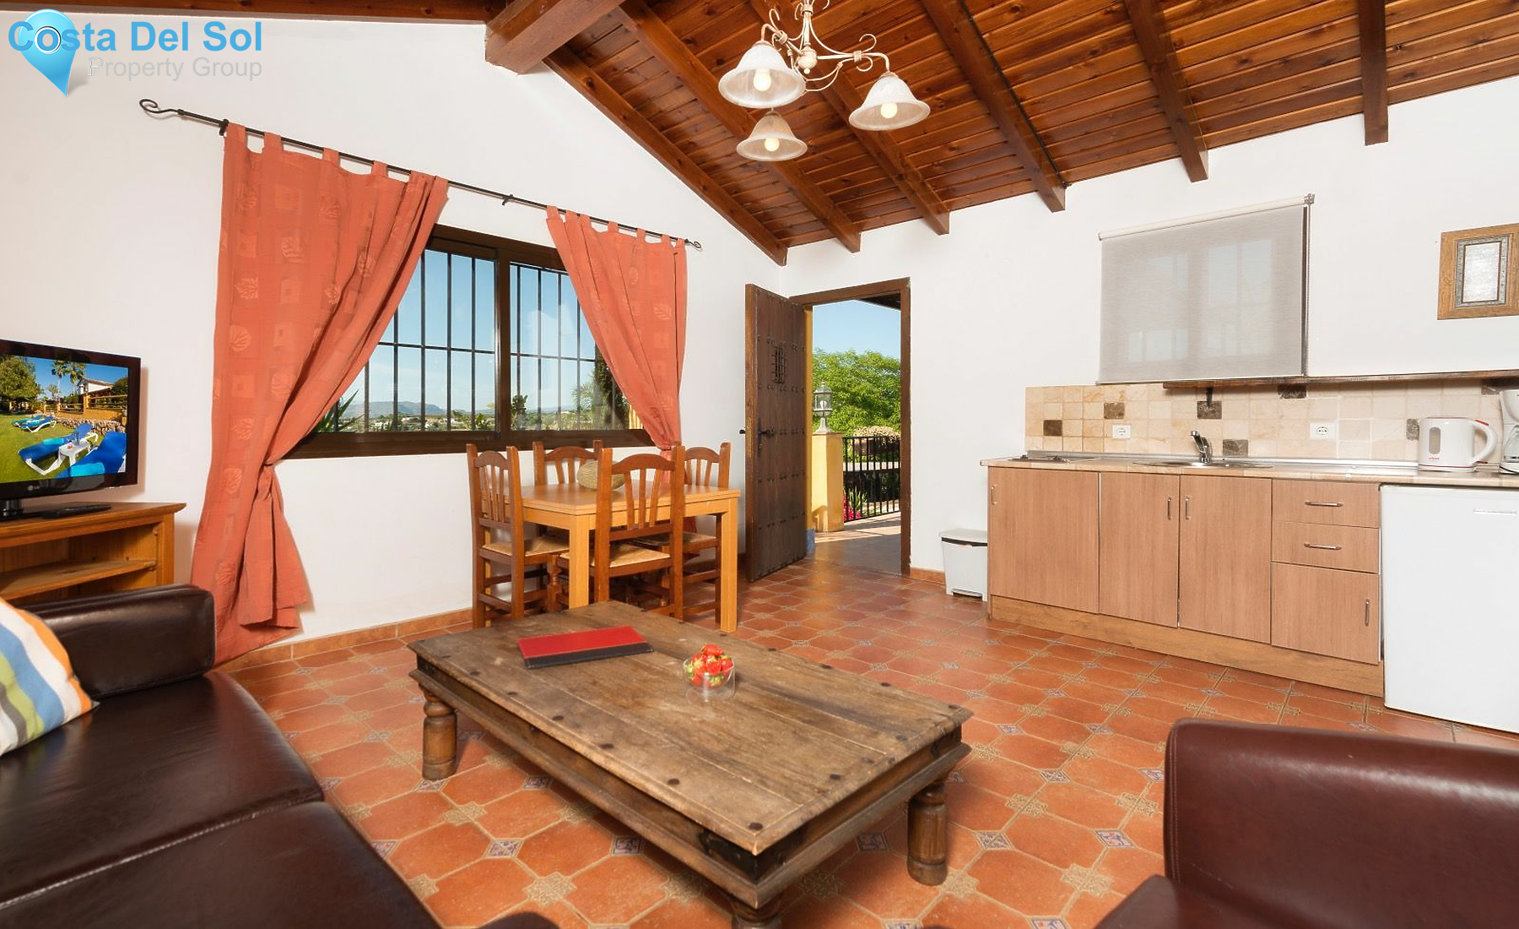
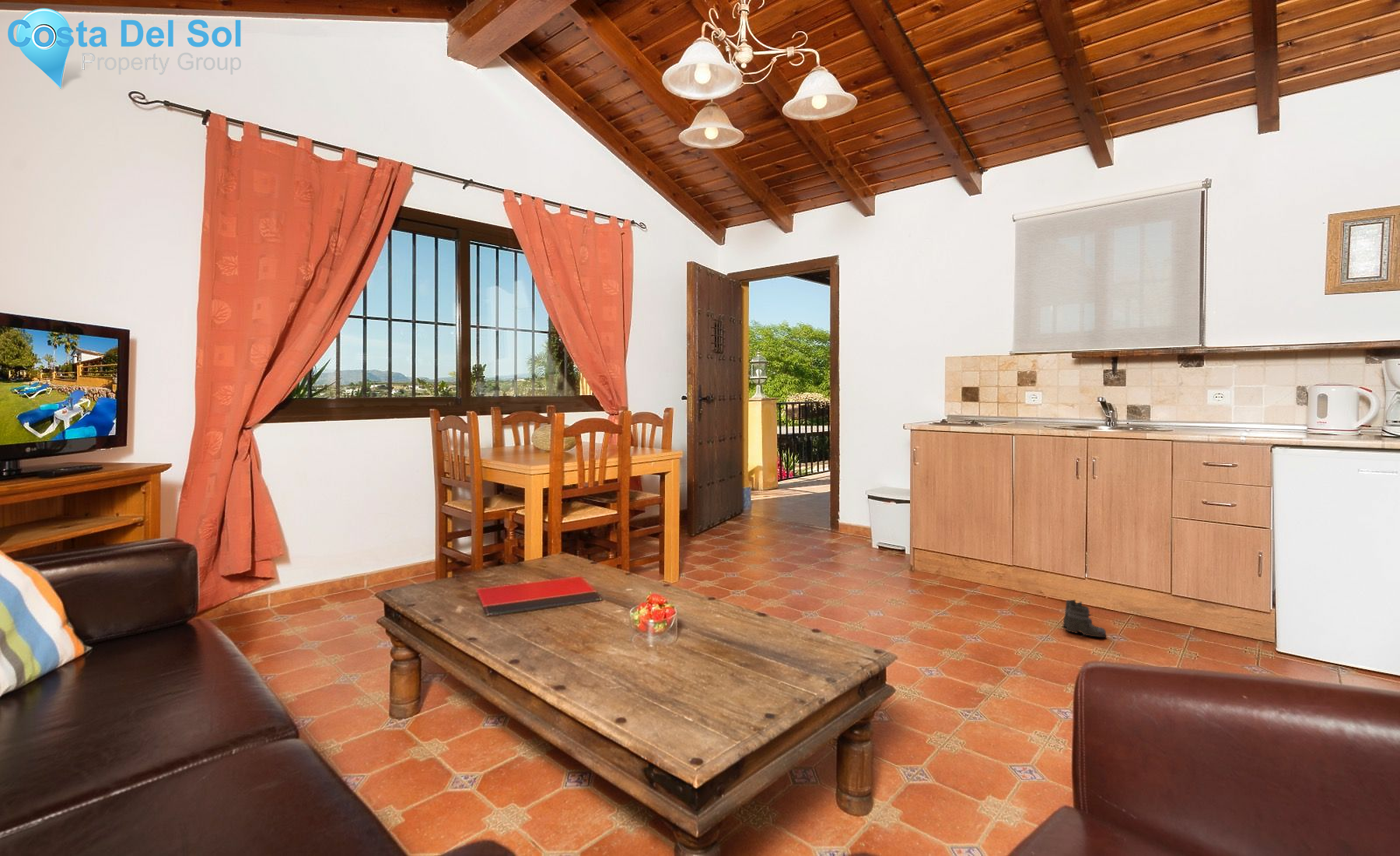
+ boots (1083, 616)
